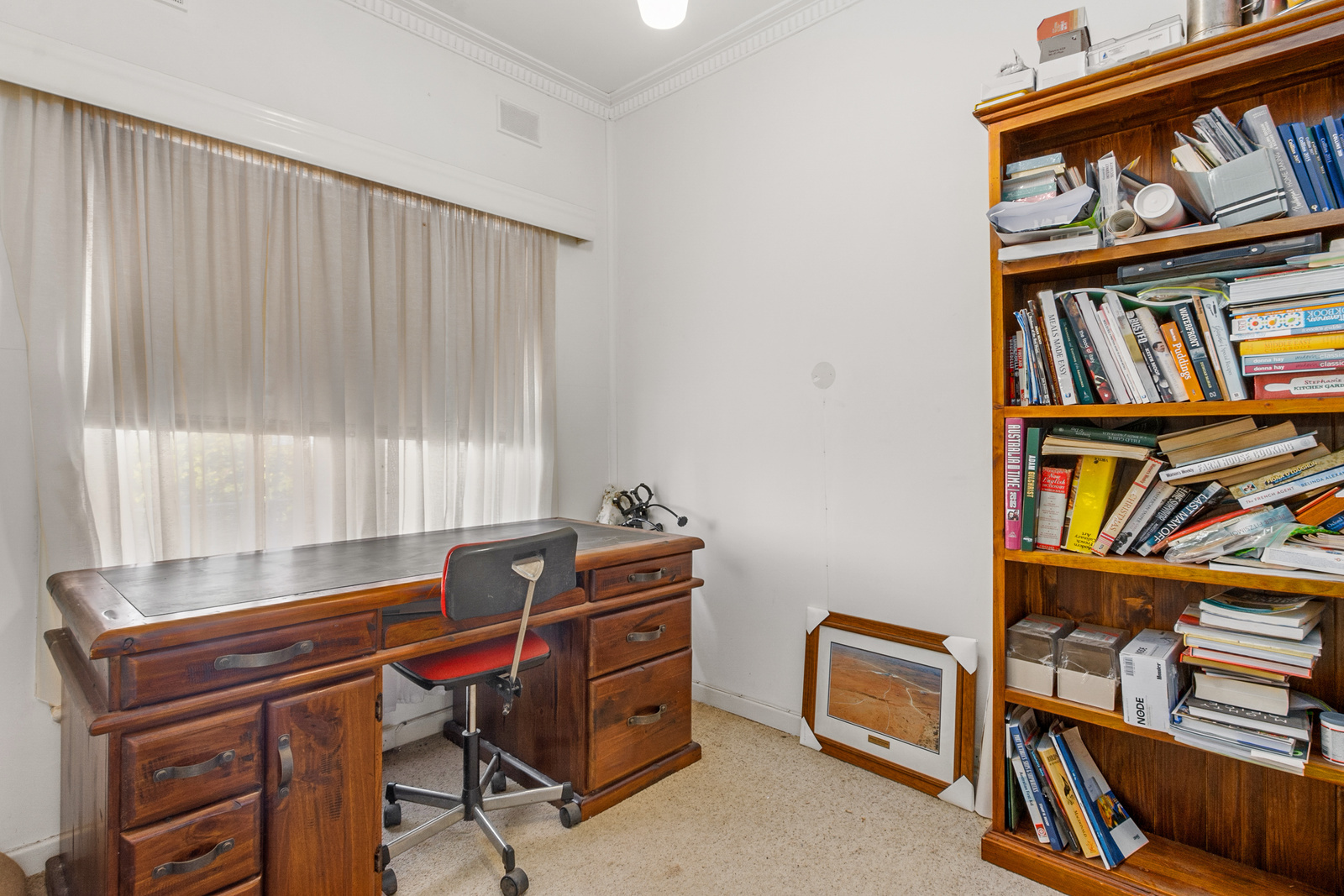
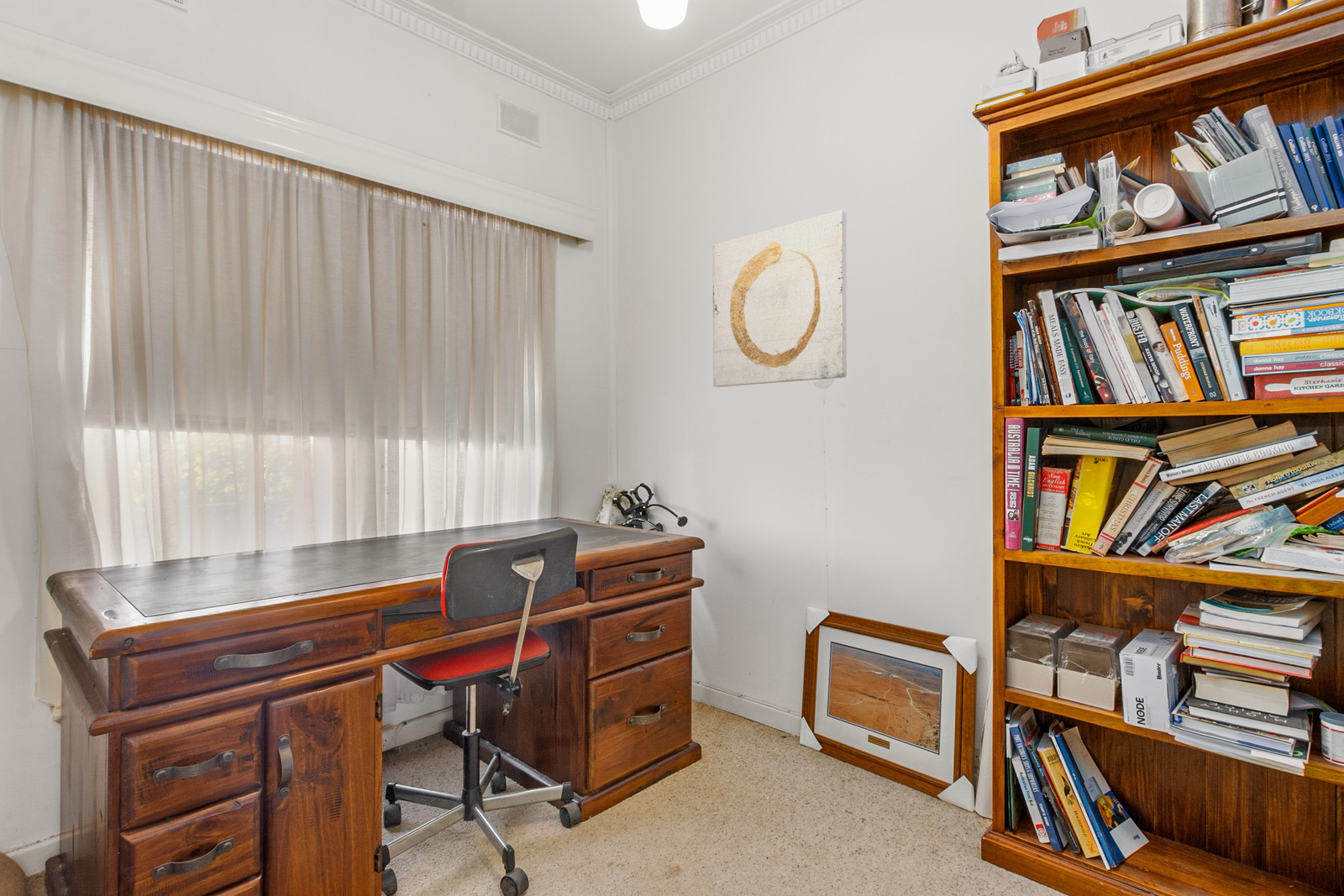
+ wall art (774, 306)
